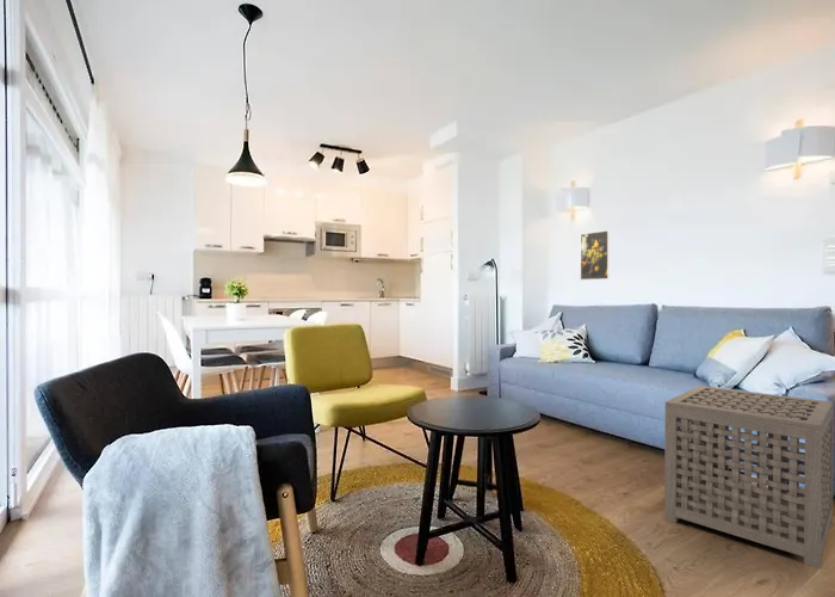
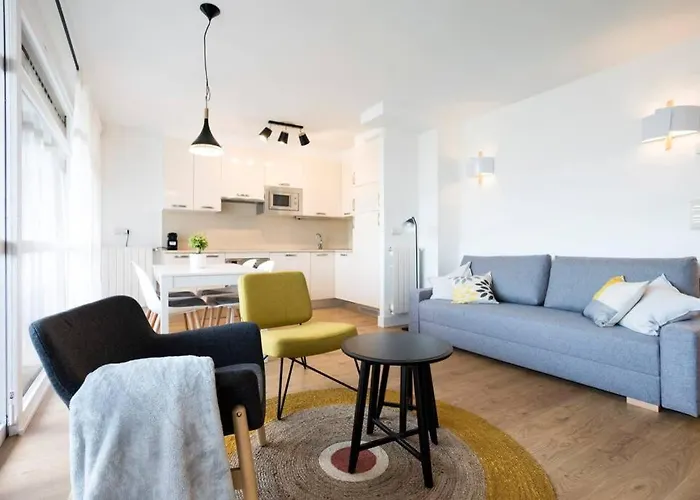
- side table (748, 460)
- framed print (594, 256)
